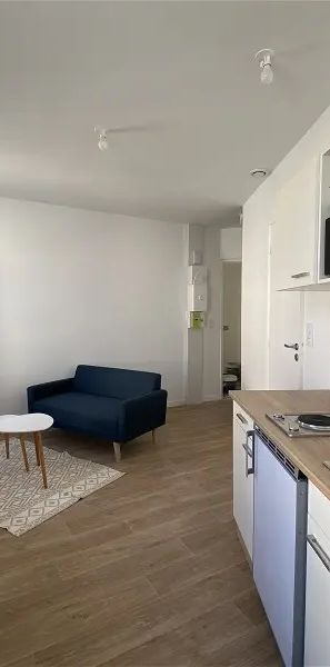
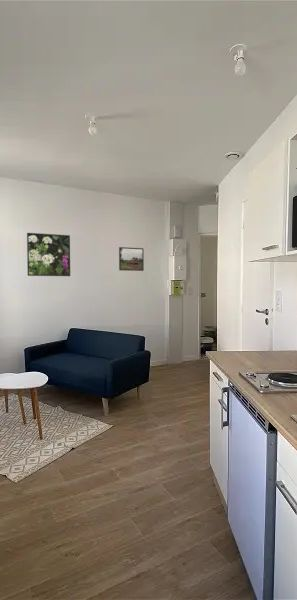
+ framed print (131, 259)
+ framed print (49, 255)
